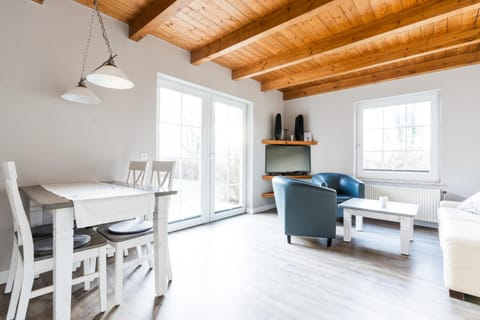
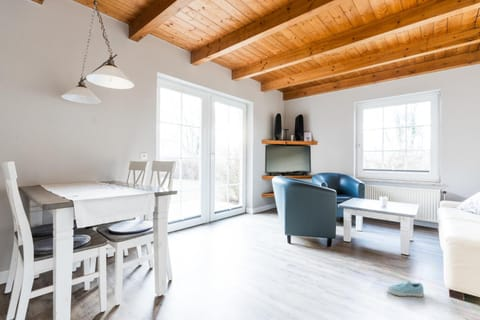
+ sneaker (404, 286)
